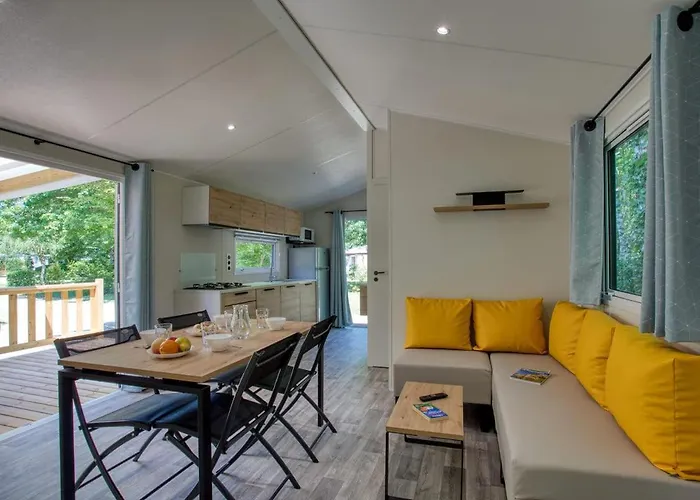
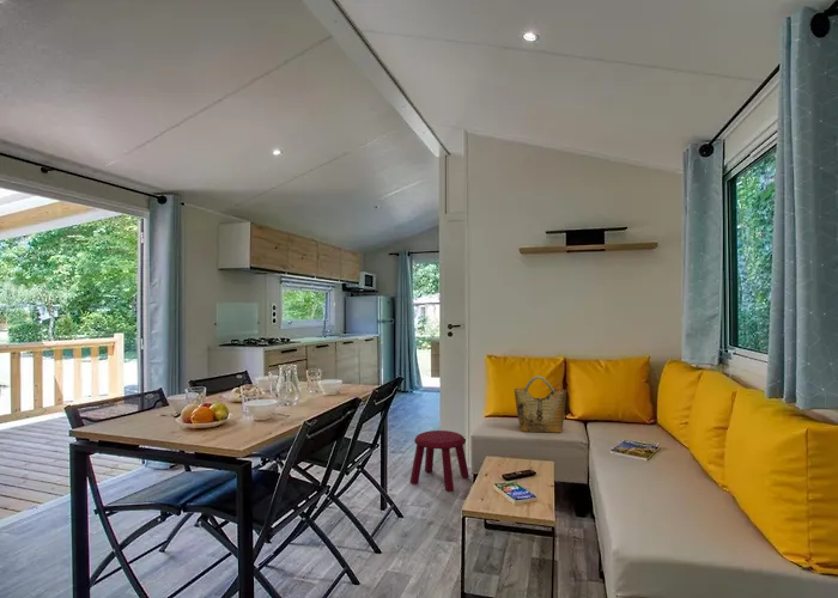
+ stool (442, 456)
+ grocery bag (540, 402)
